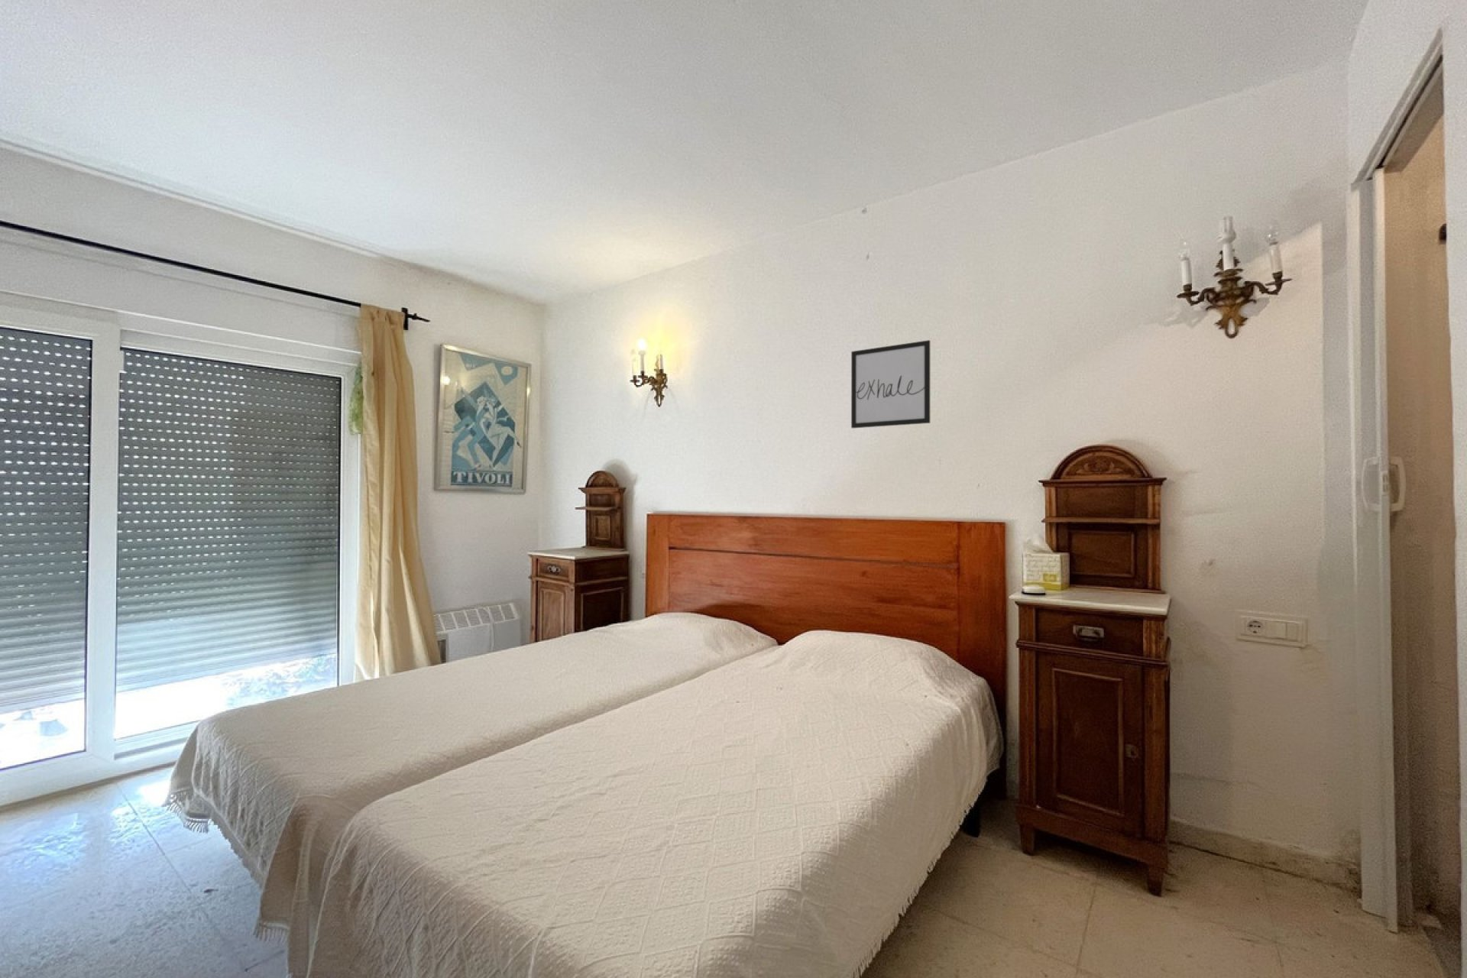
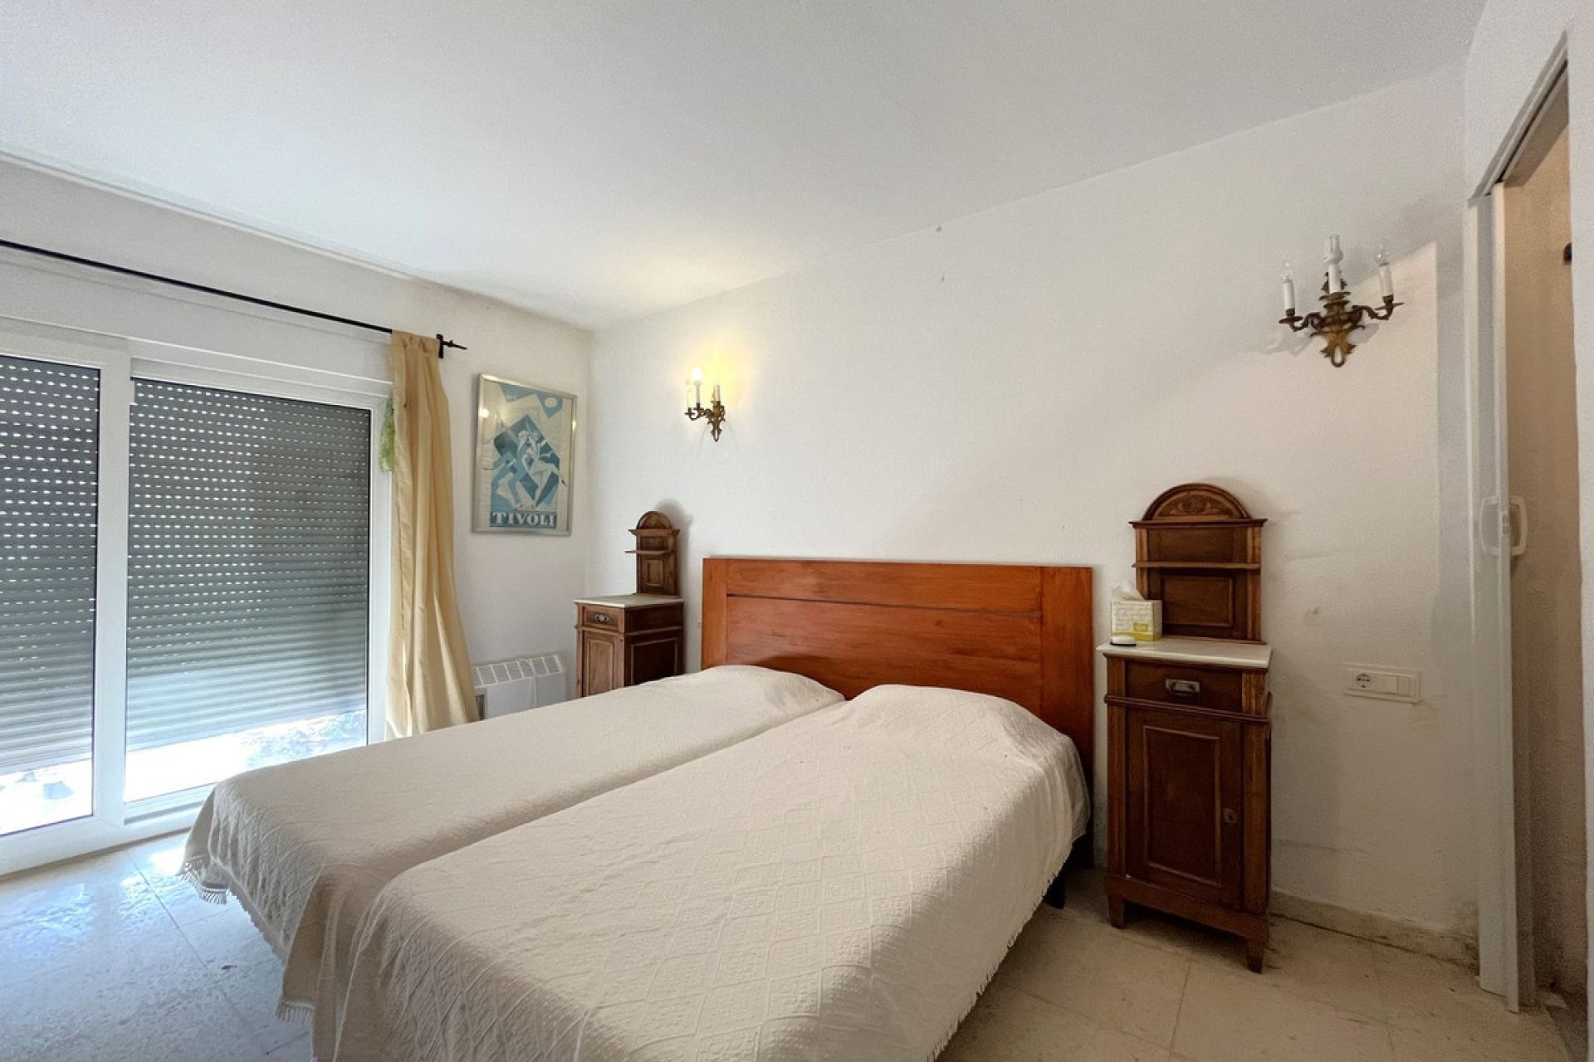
- wall art (888, 386)
